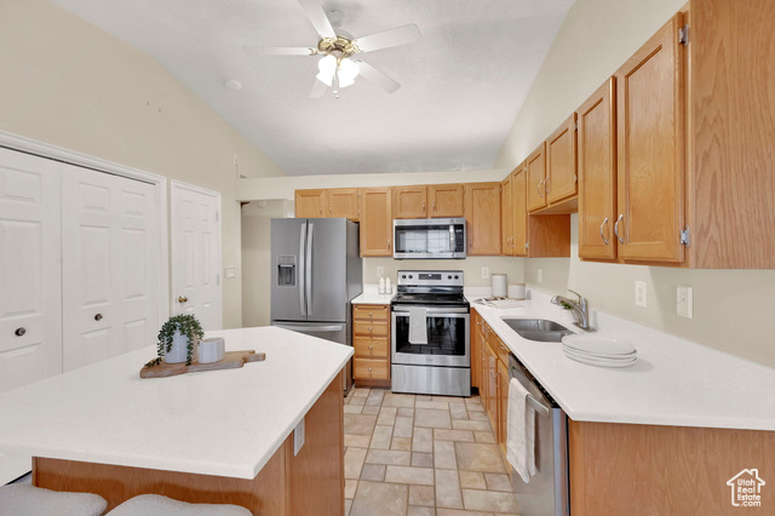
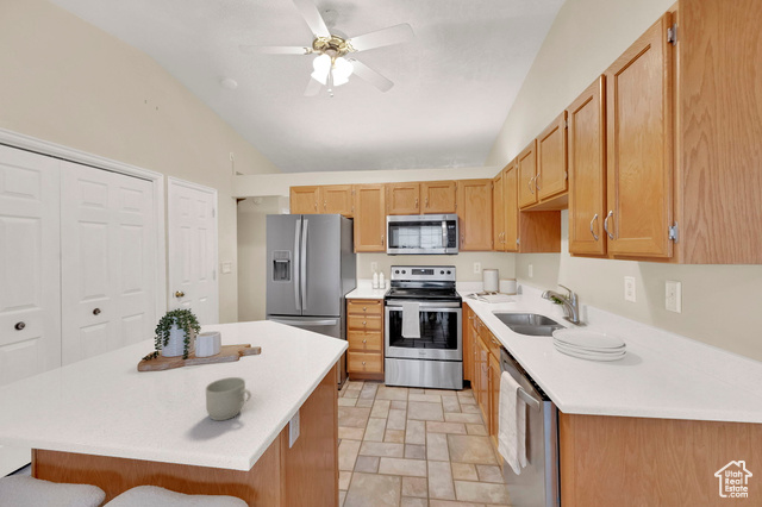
+ mug (230, 399)
